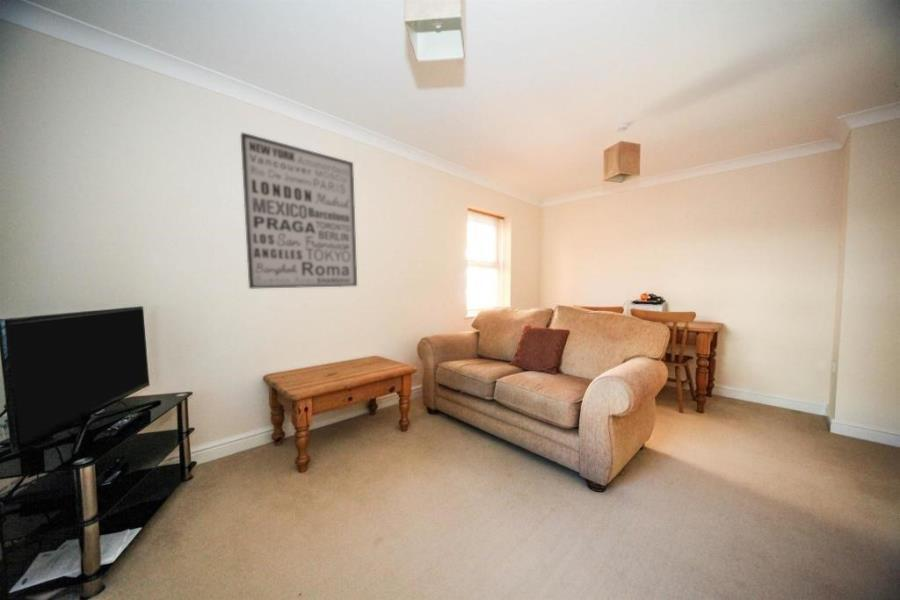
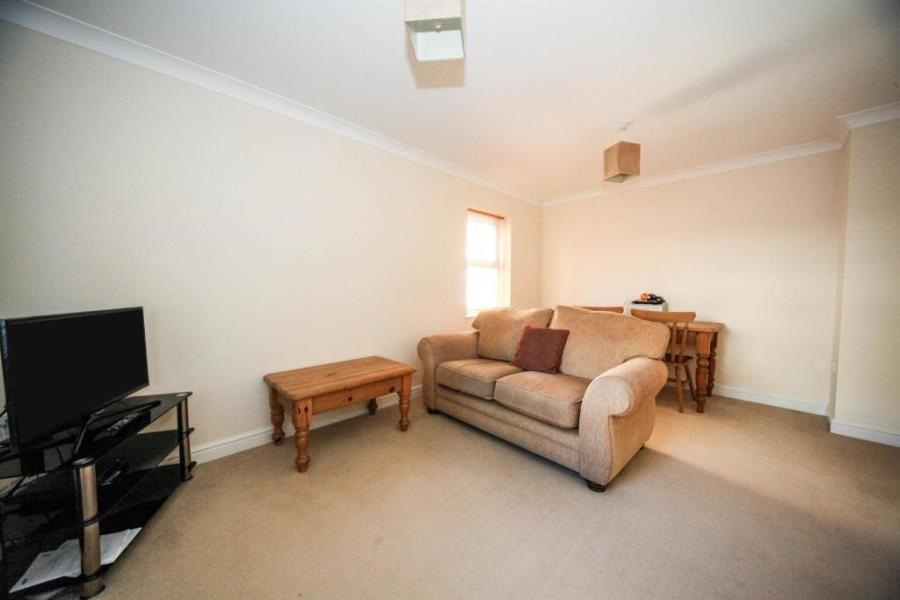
- wall art (305, 219)
